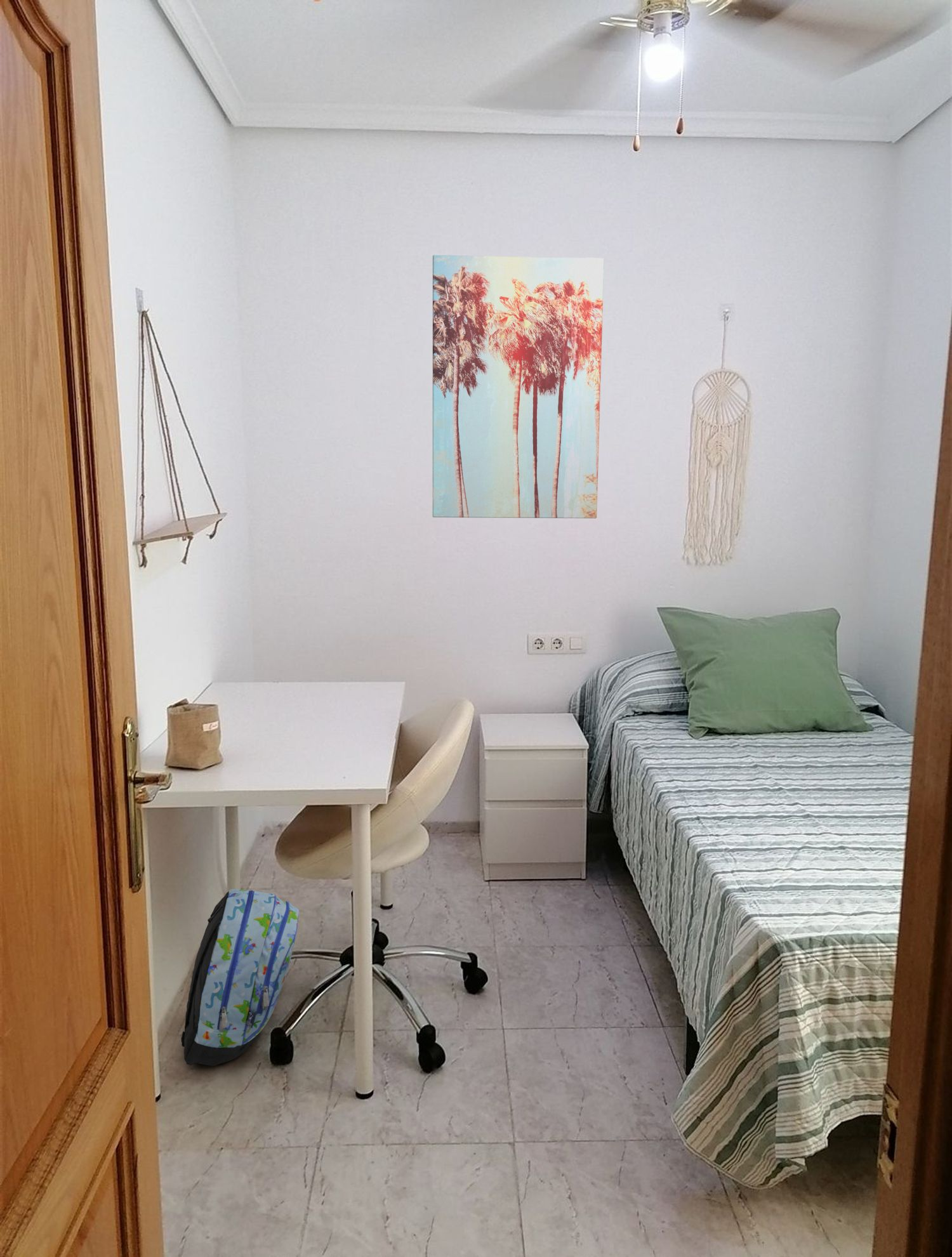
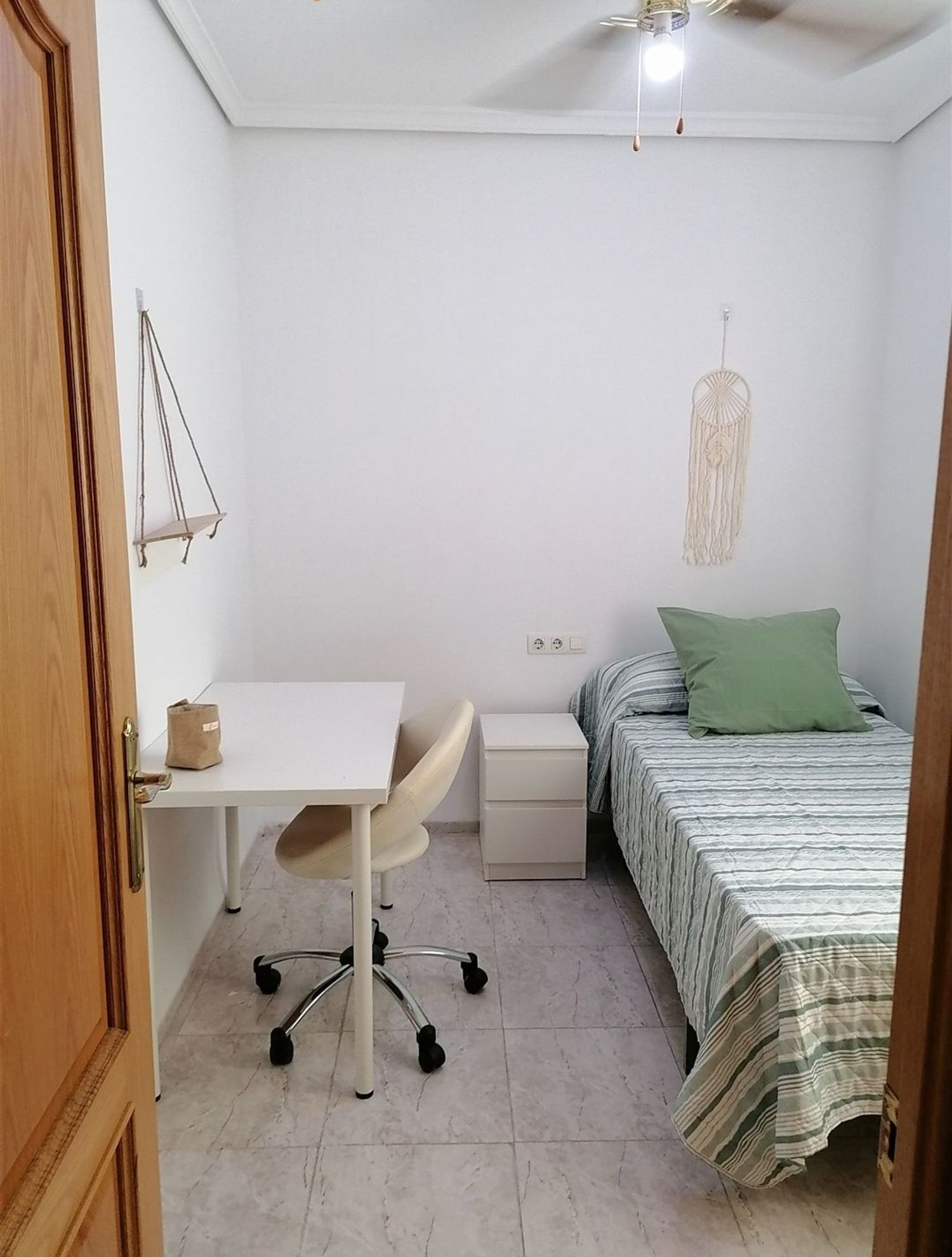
- backpack (241, 964)
- wall art (516, 390)
